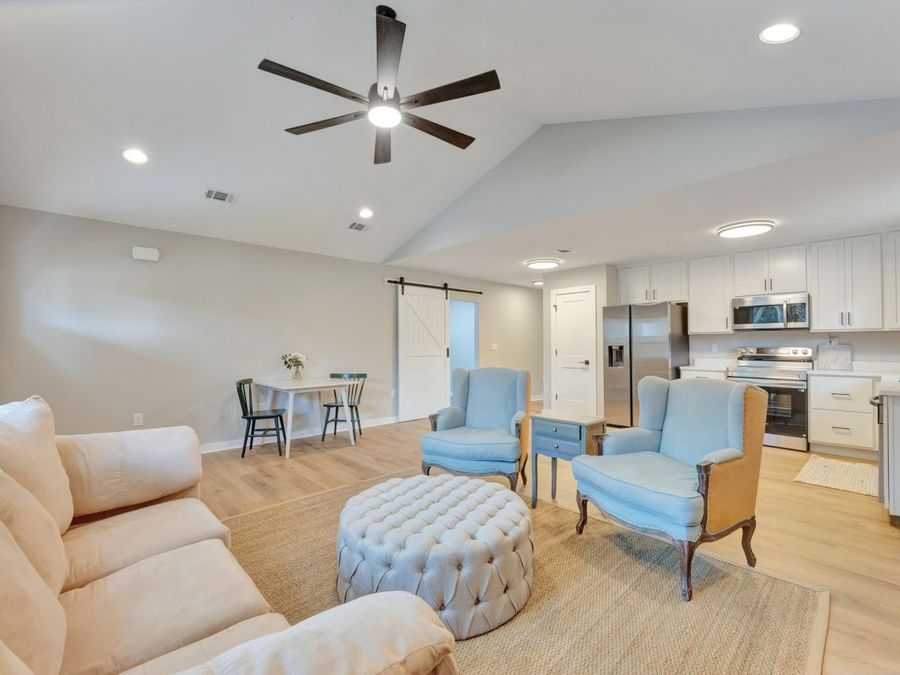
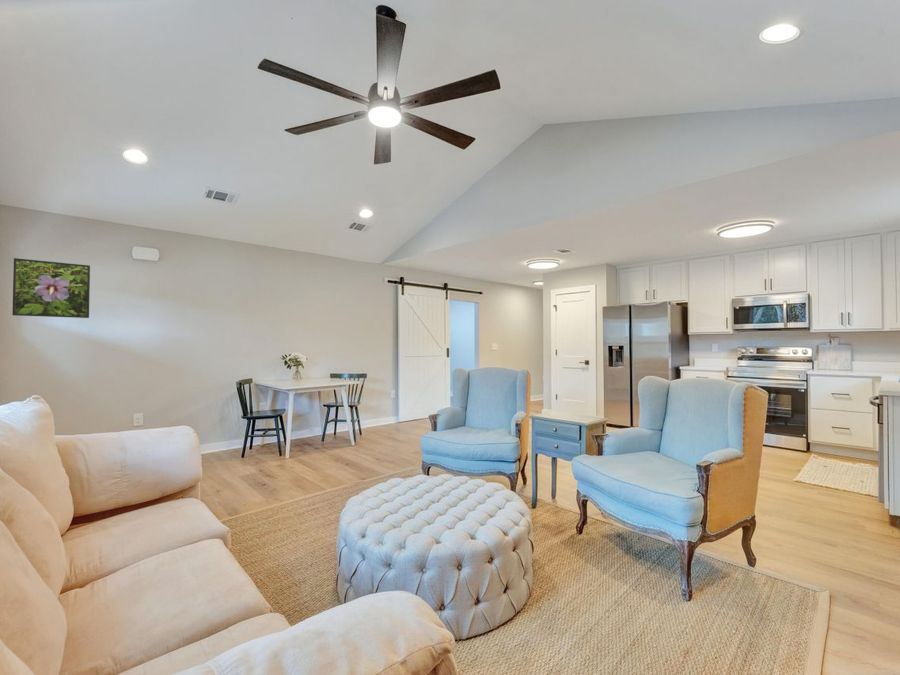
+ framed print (53, 289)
